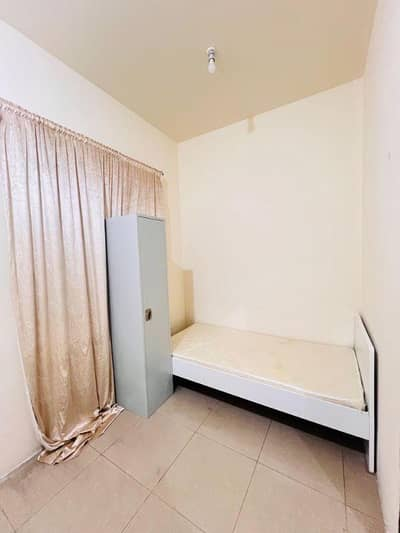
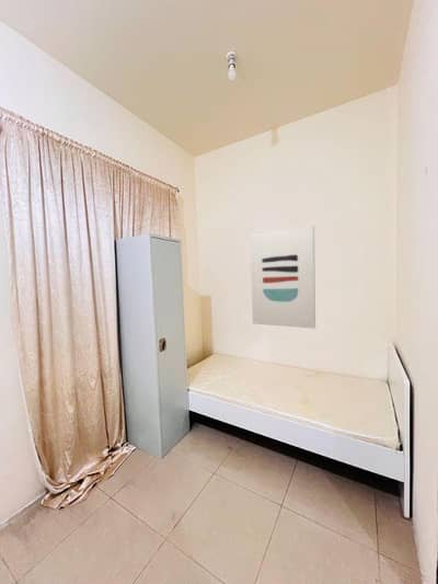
+ wall art (280, 278)
